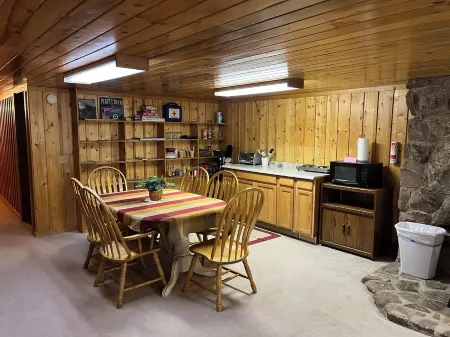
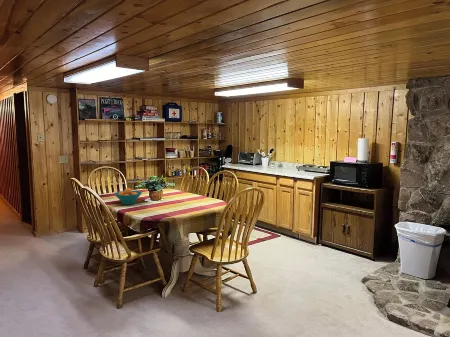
+ fruit bowl (128, 195)
